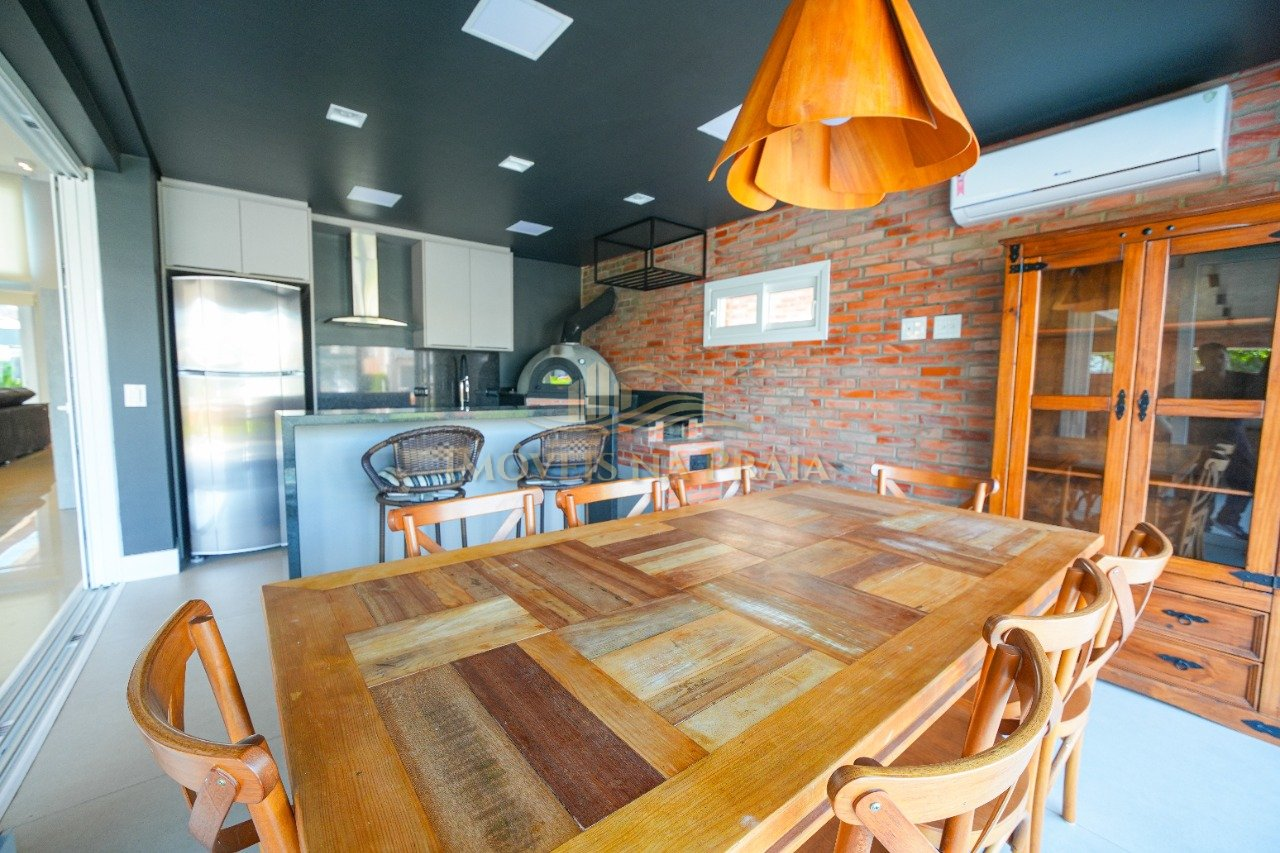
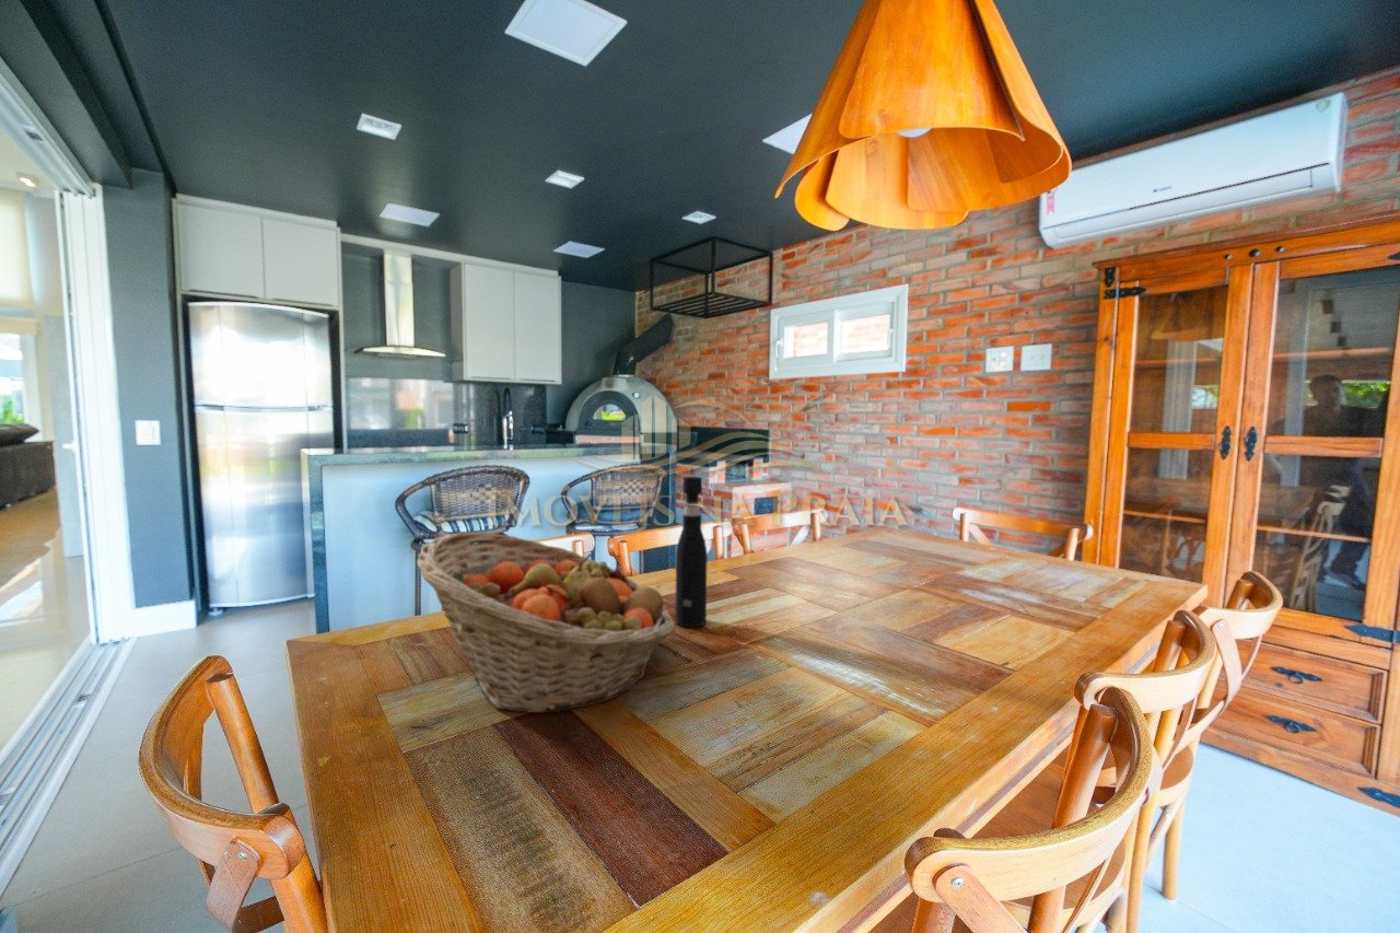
+ fruit basket (550, 603)
+ pepper grinder (691, 550)
